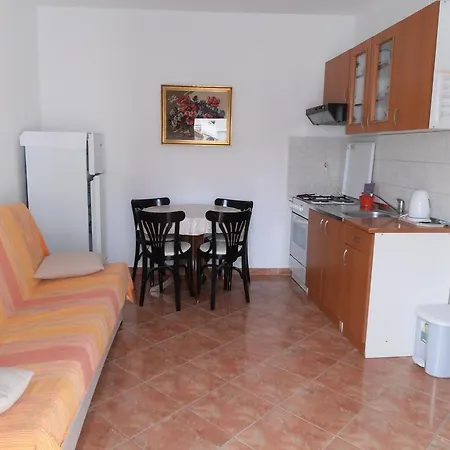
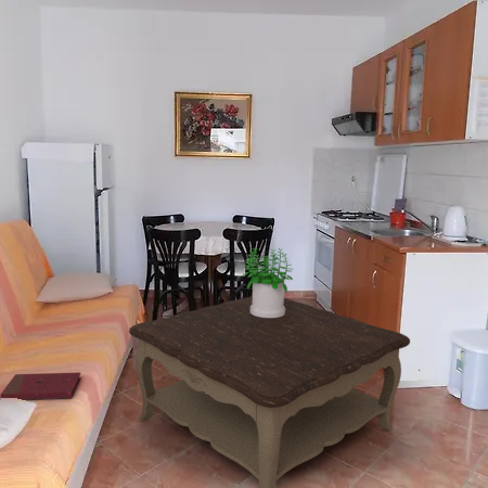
+ potted plant (267, 281)
+ coffee table (267, 377)
+ book (42, 385)
